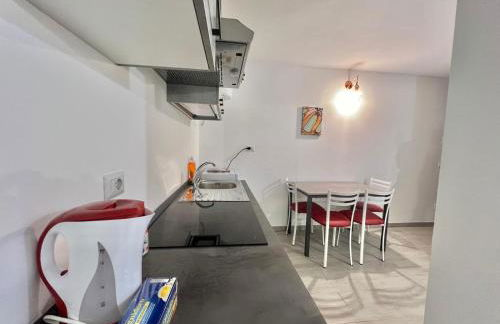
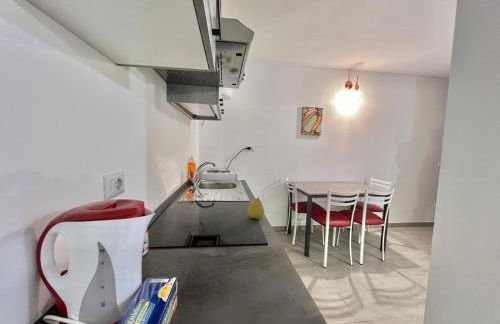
+ fruit (255, 207)
